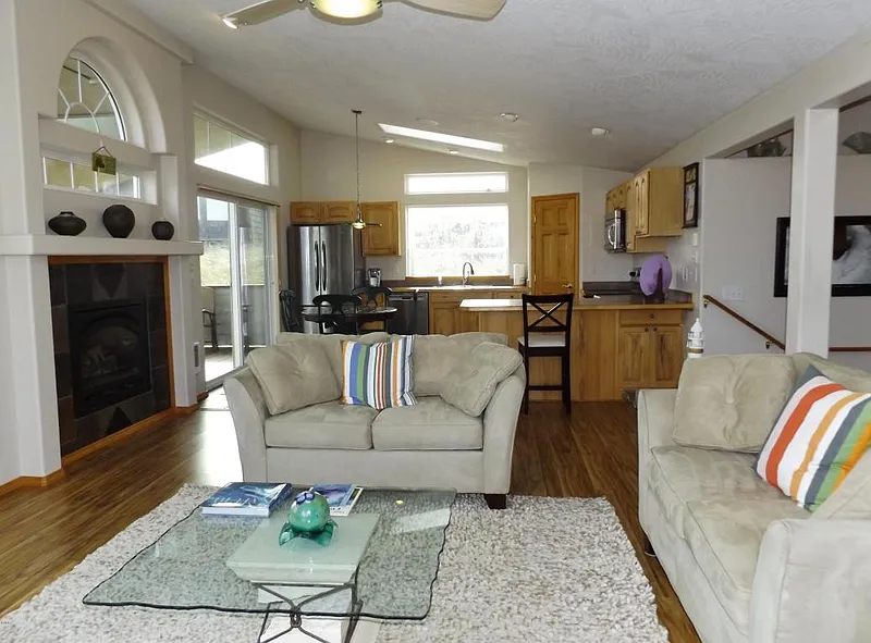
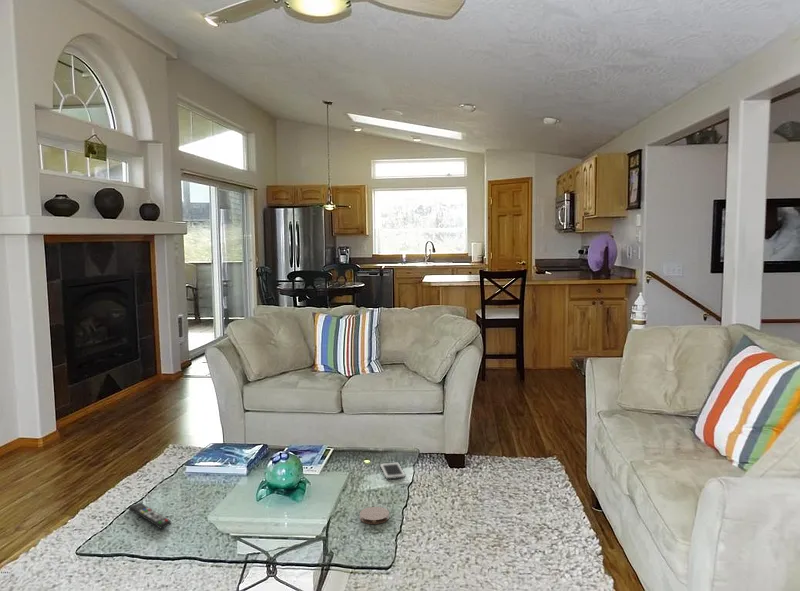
+ cell phone (392, 470)
+ coaster (374, 515)
+ remote control (149, 515)
